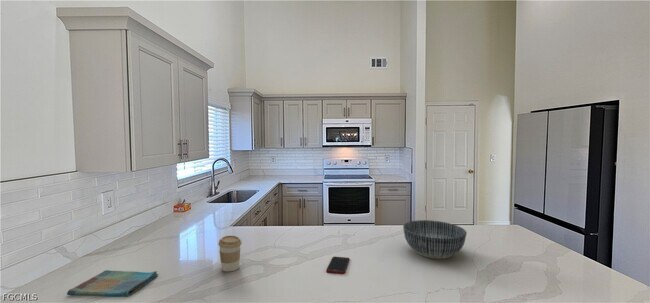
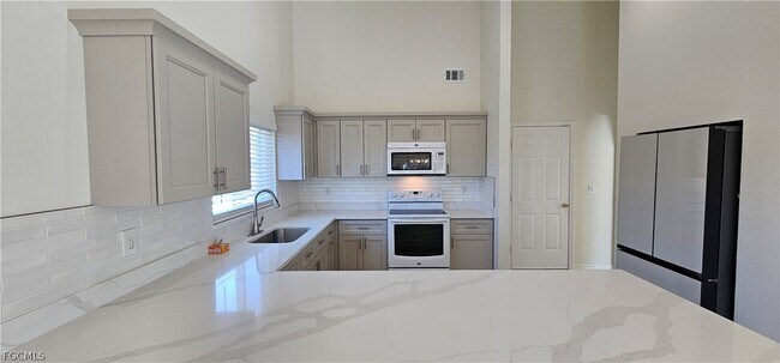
- bowl (433, 240)
- coffee cup (230, 252)
- dish towel (115, 282)
- cell phone (338, 264)
